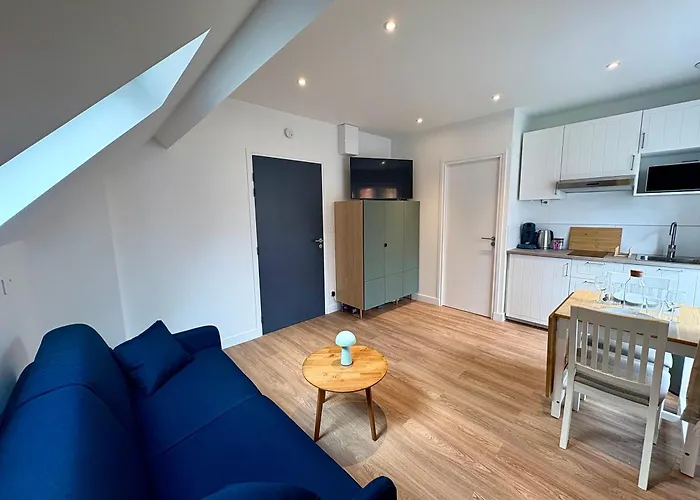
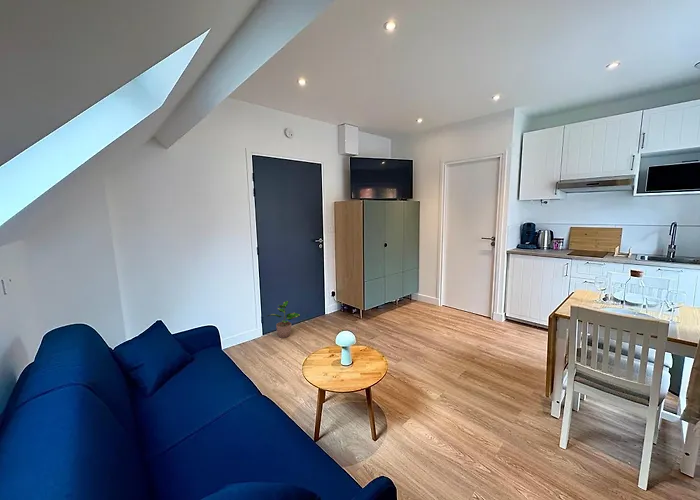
+ potted plant (284, 318)
